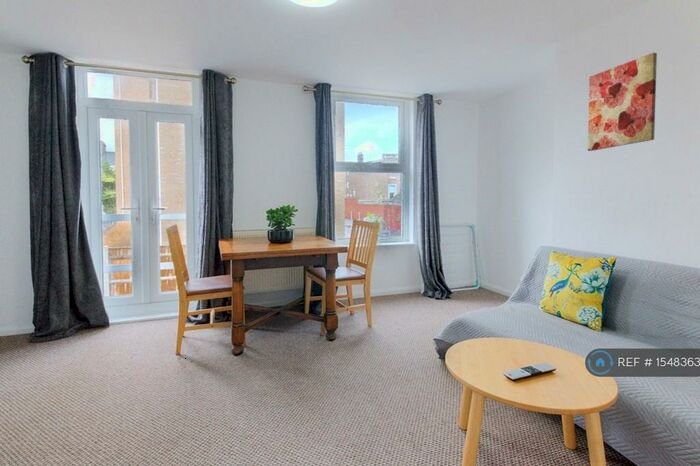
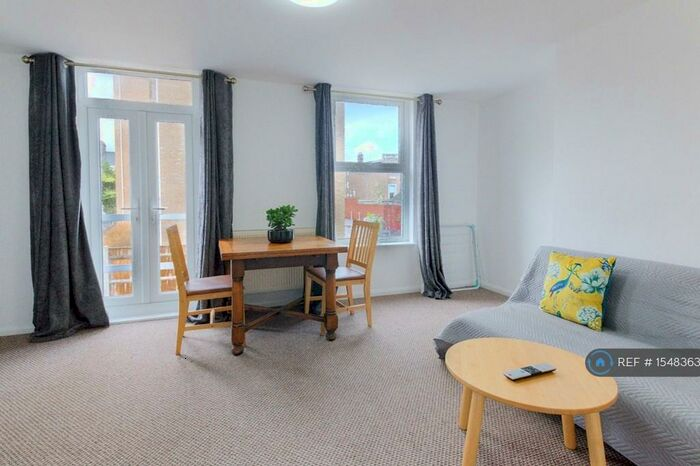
- wall art (619, 105)
